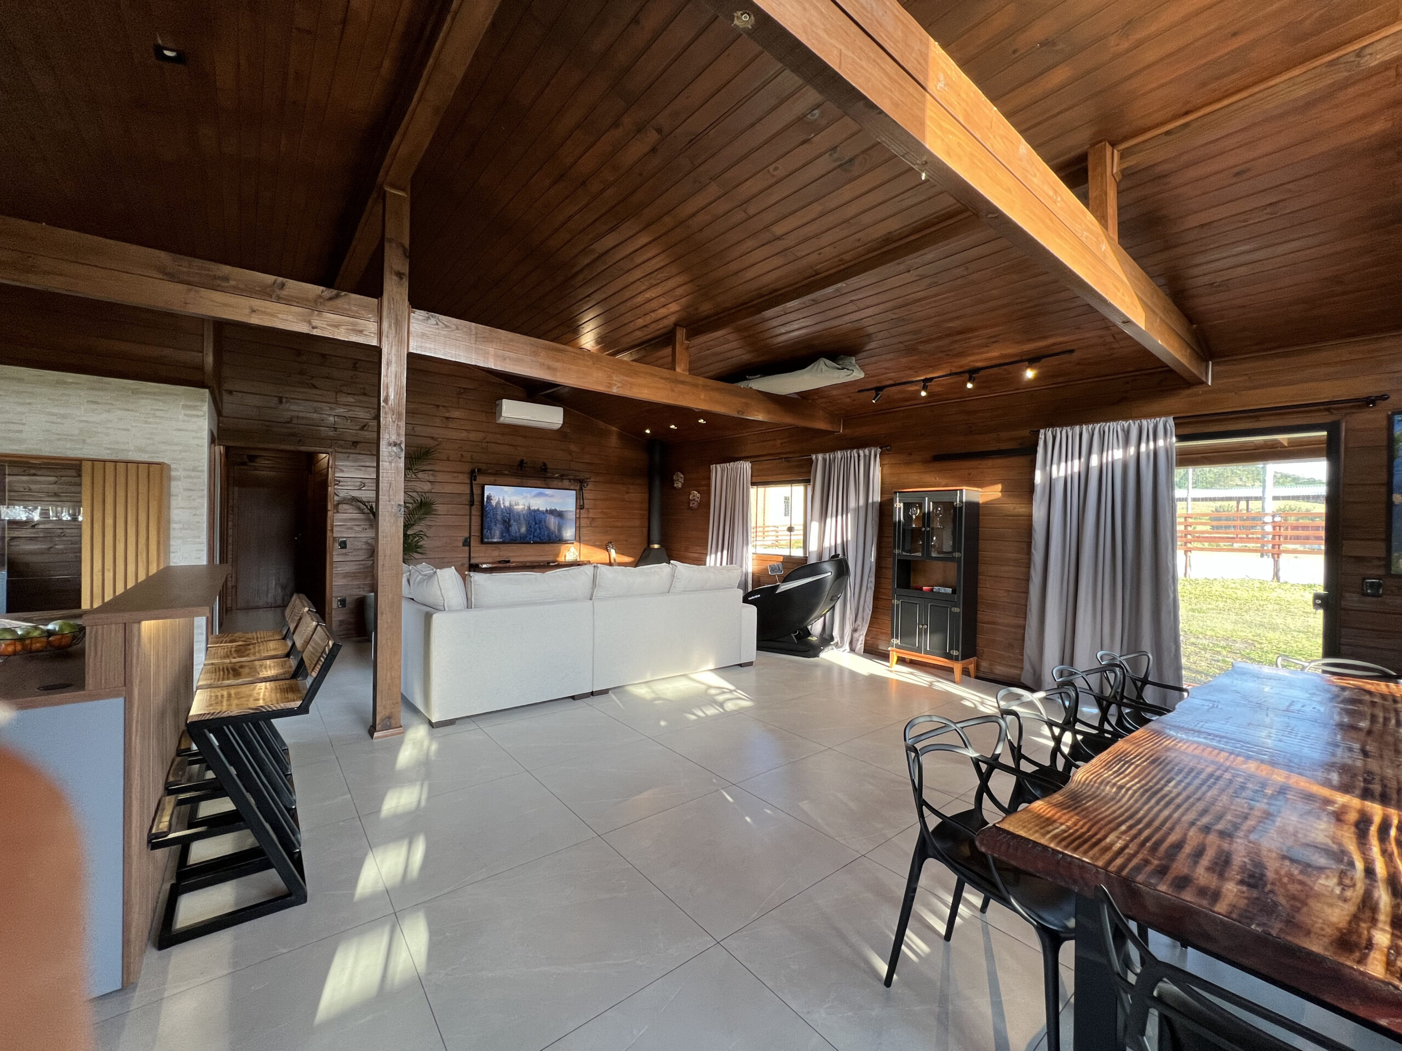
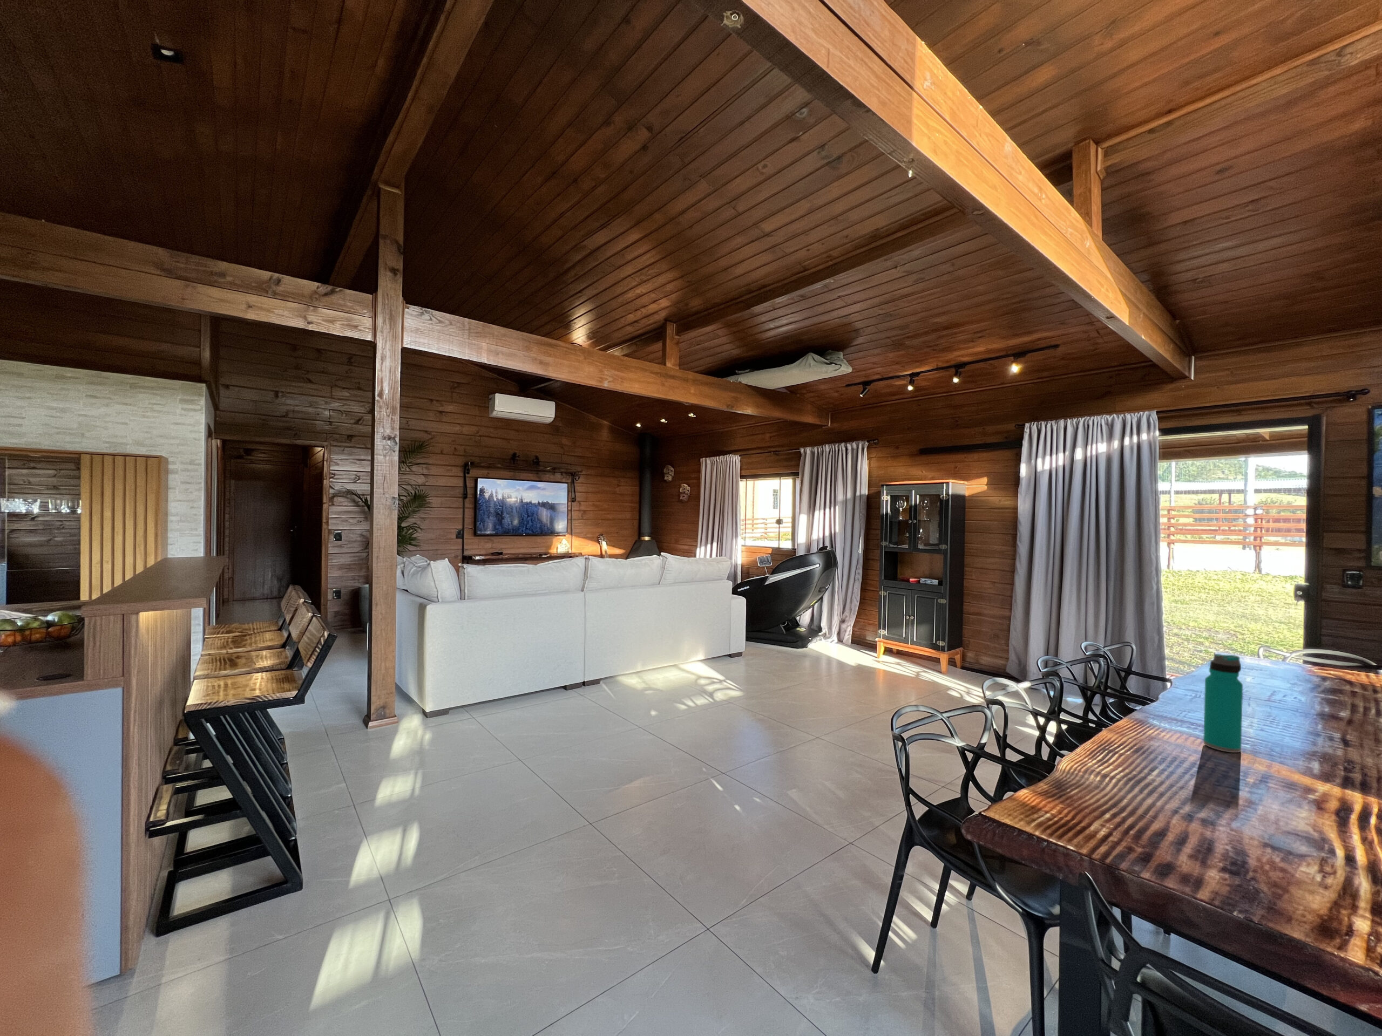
+ water bottle (1223, 701)
